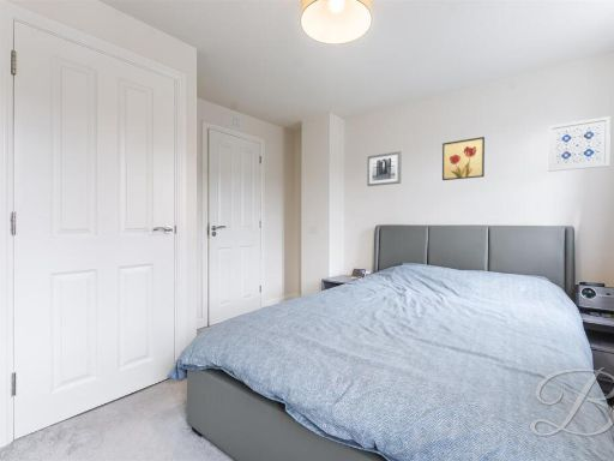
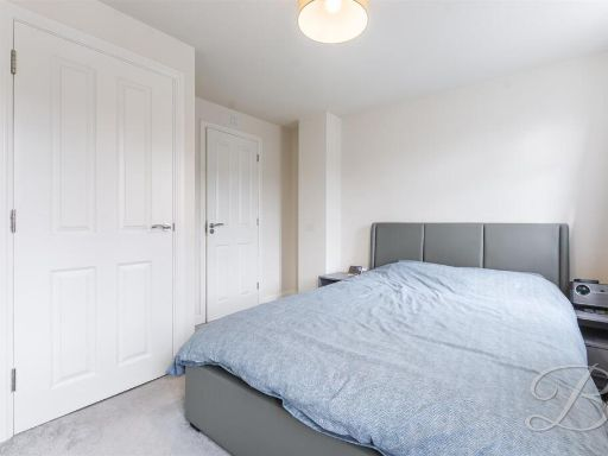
- wall art (383, 169)
- wall art (462, 158)
- wall art (577, 145)
